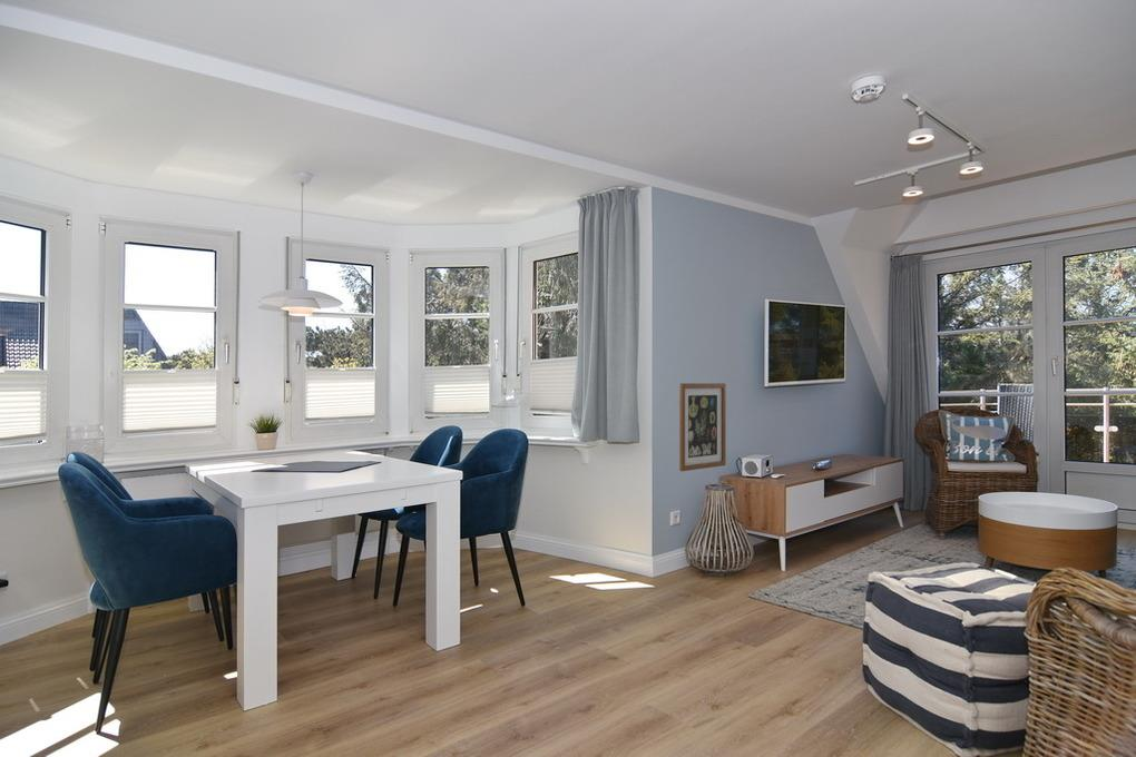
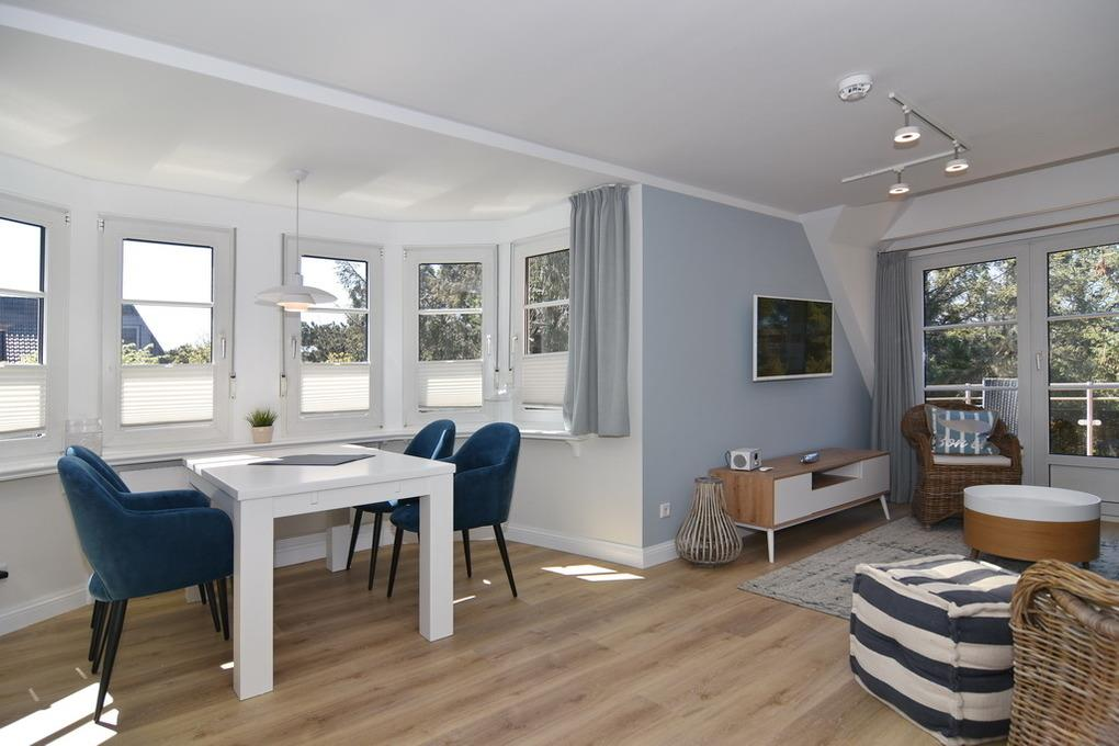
- wall art (703, 425)
